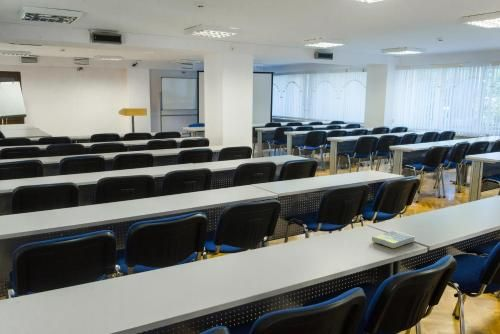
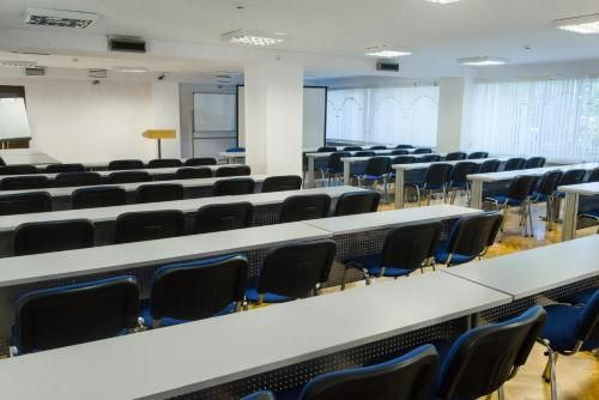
- book (393, 238)
